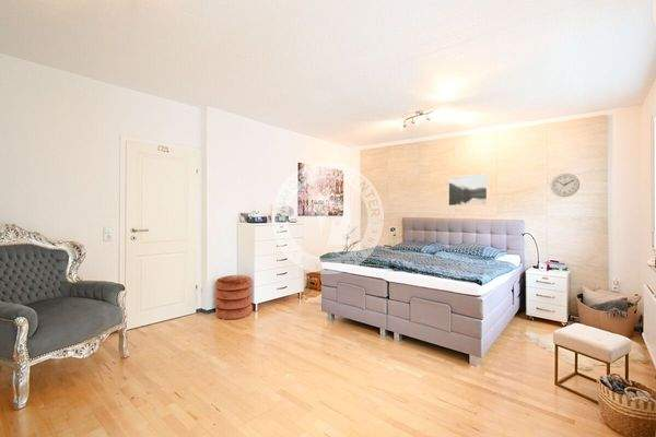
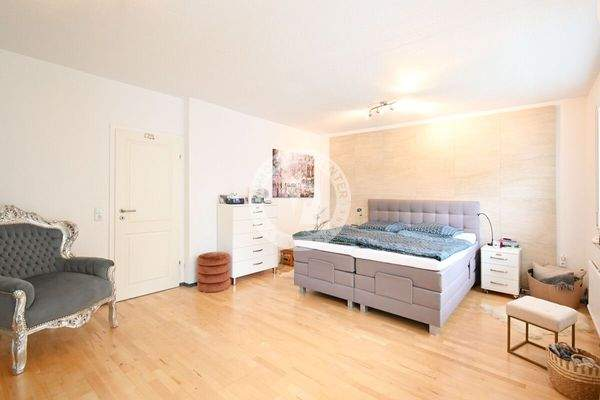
- wall clock (564, 185)
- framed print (467, 190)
